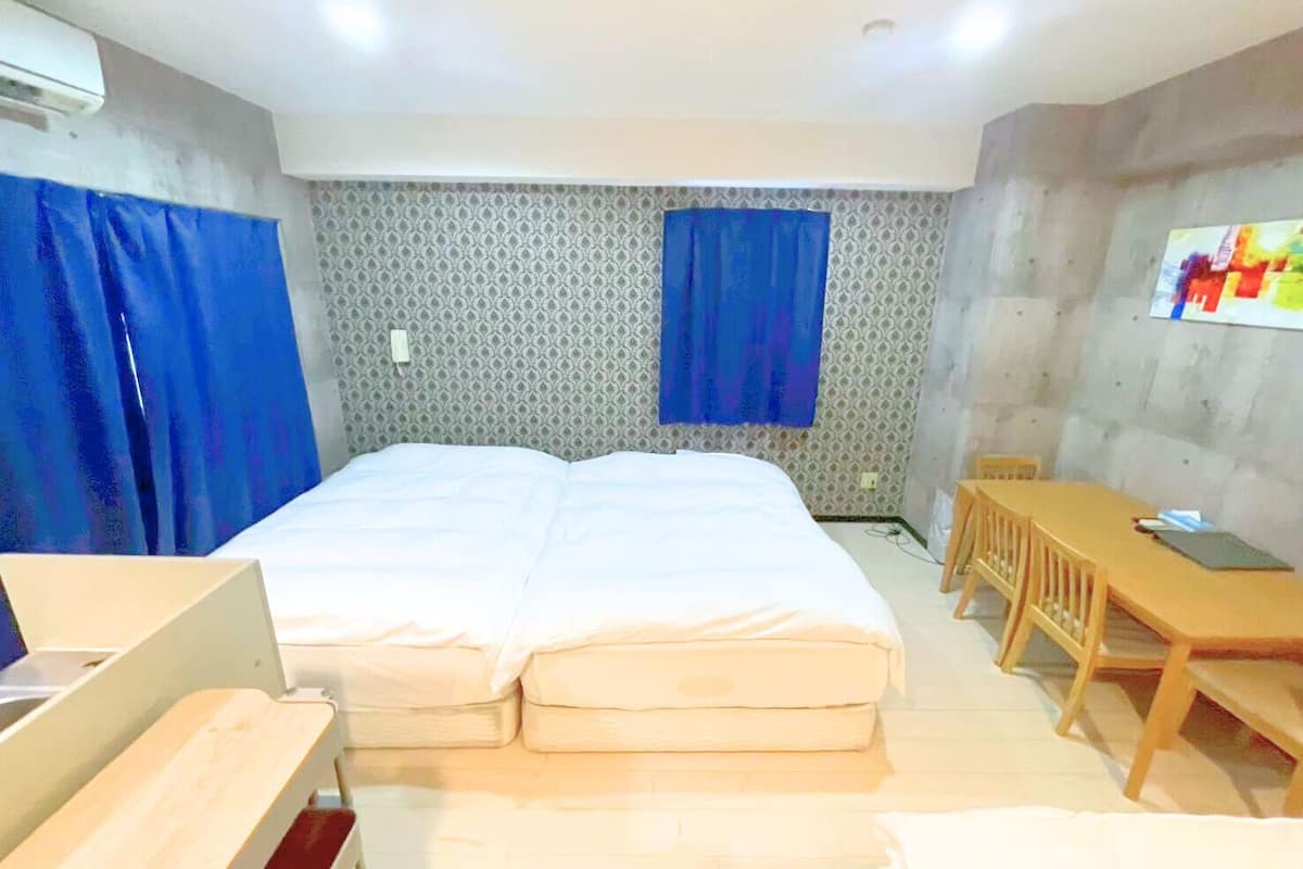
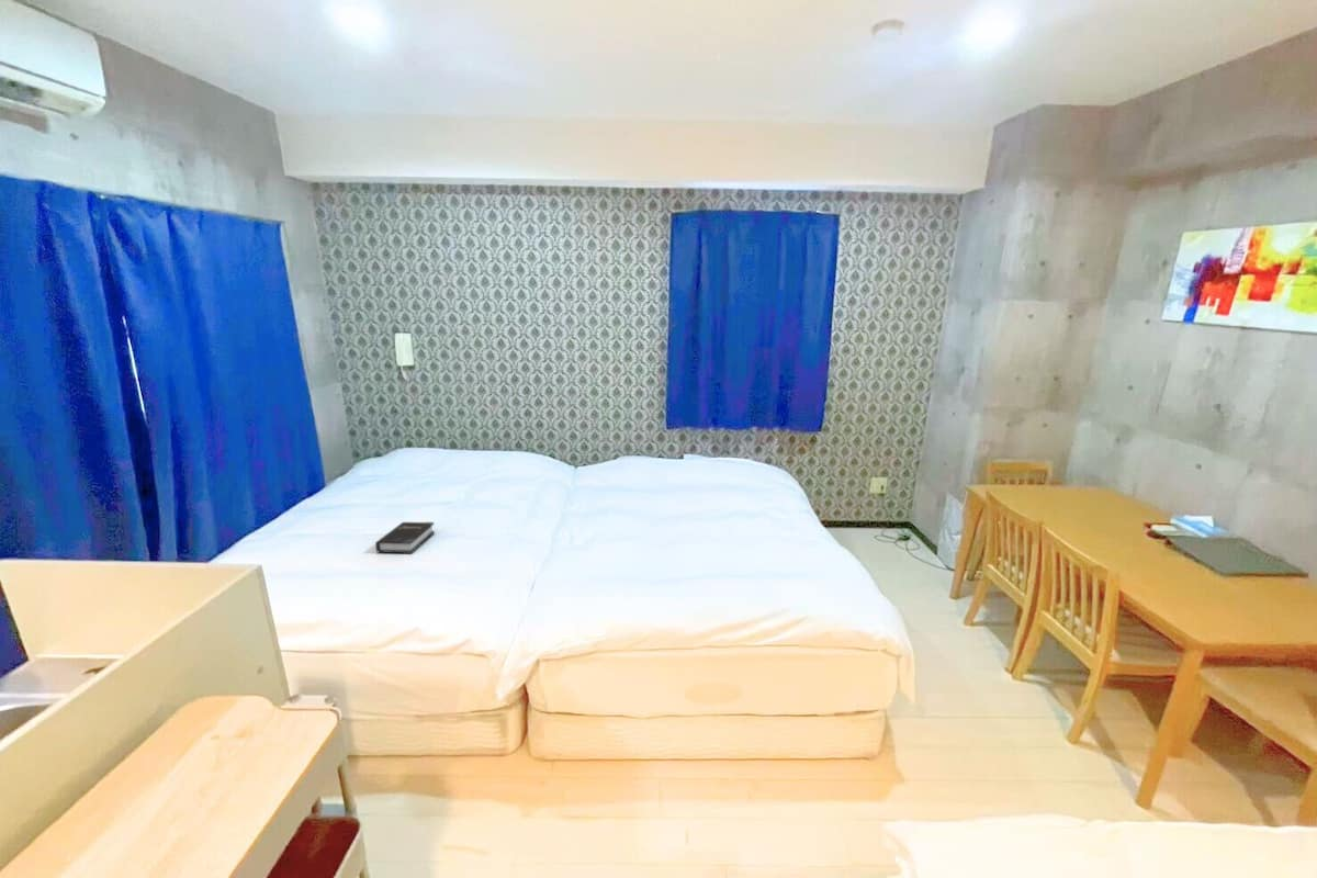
+ hardback book (406, 537)
